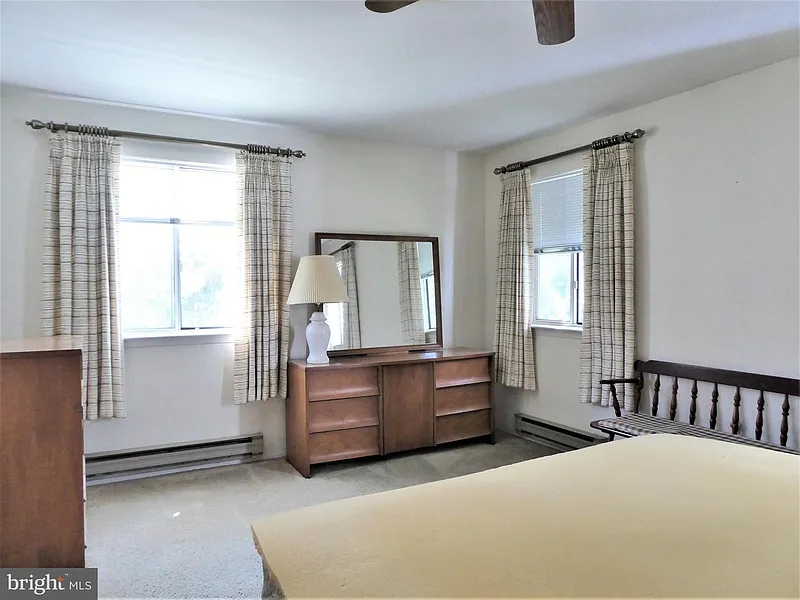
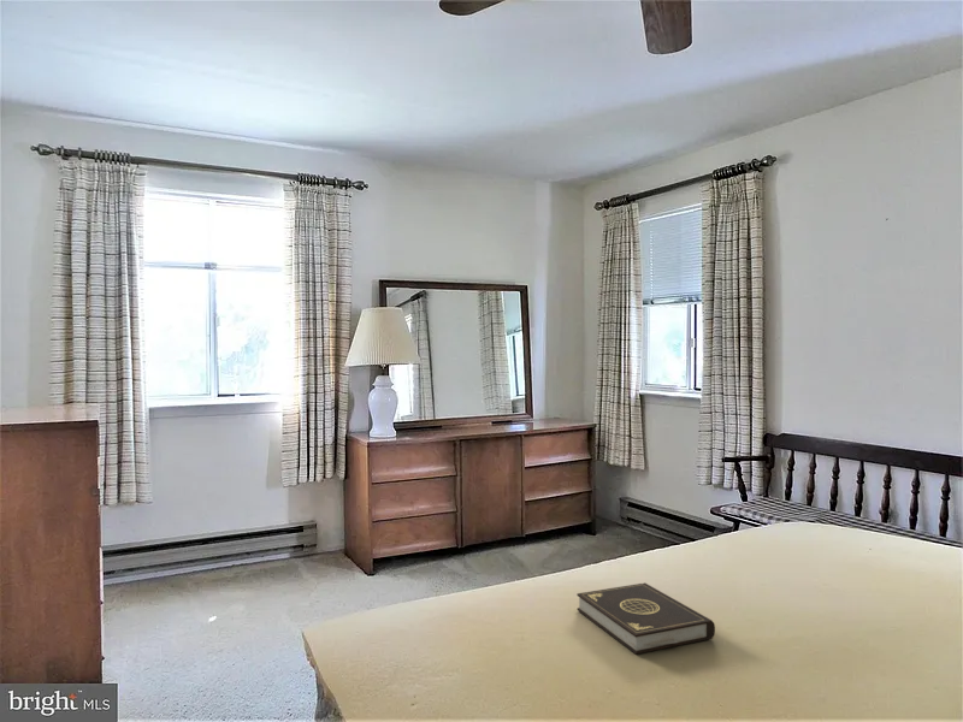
+ book (642, 614)
